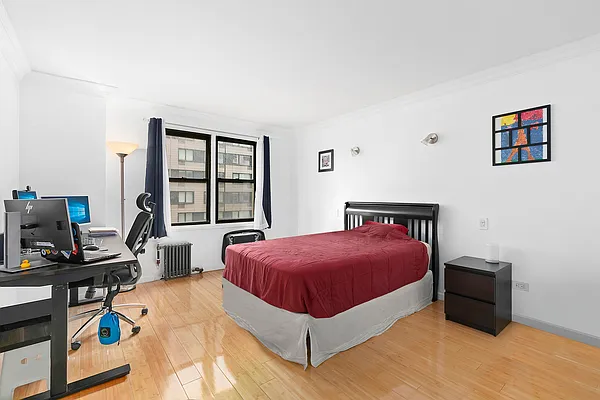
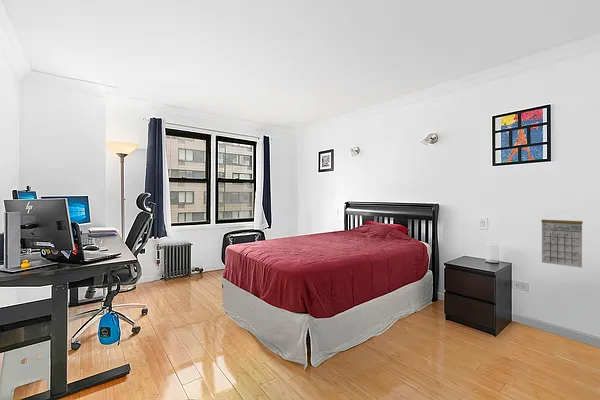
+ calendar (561, 237)
